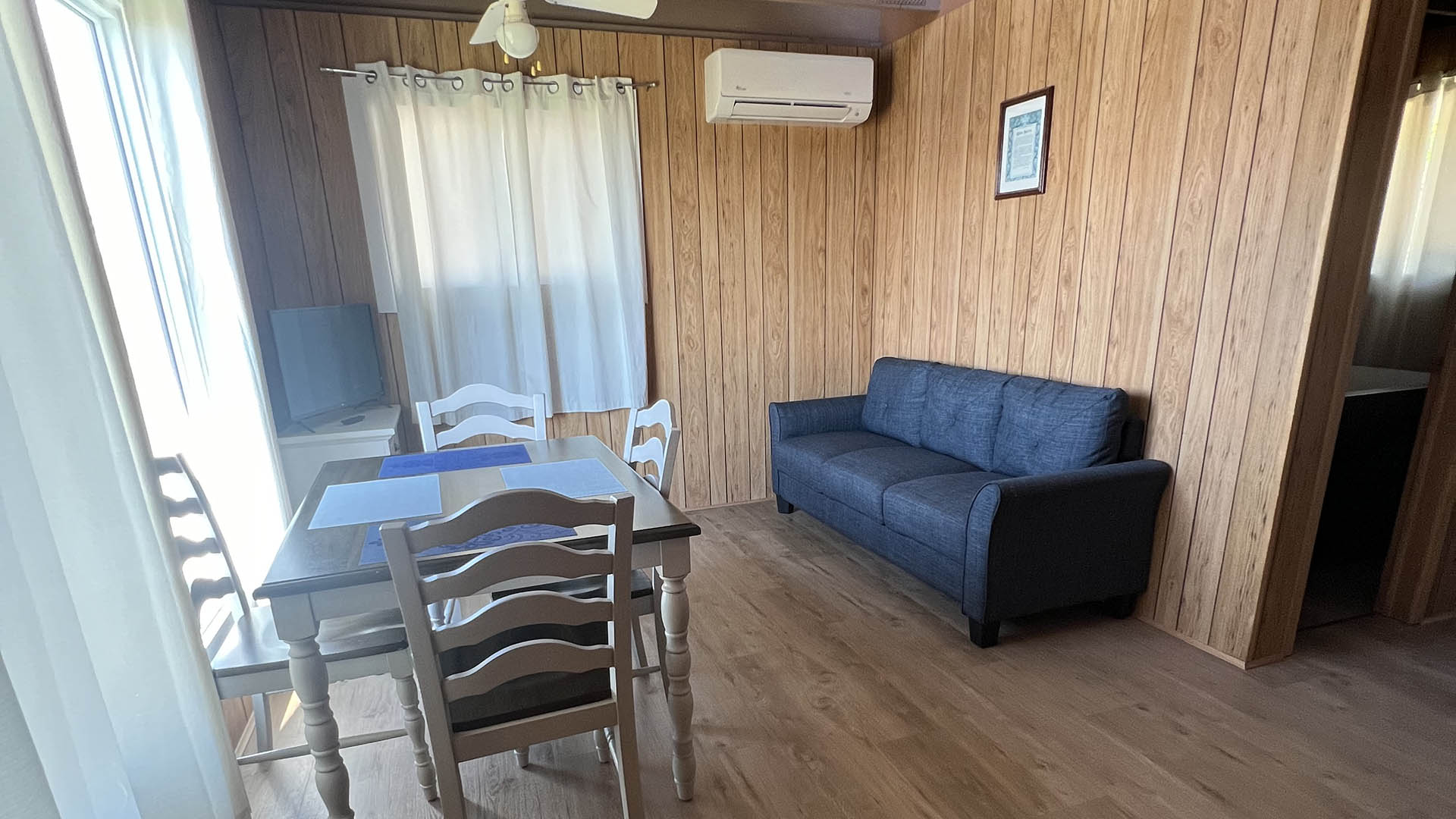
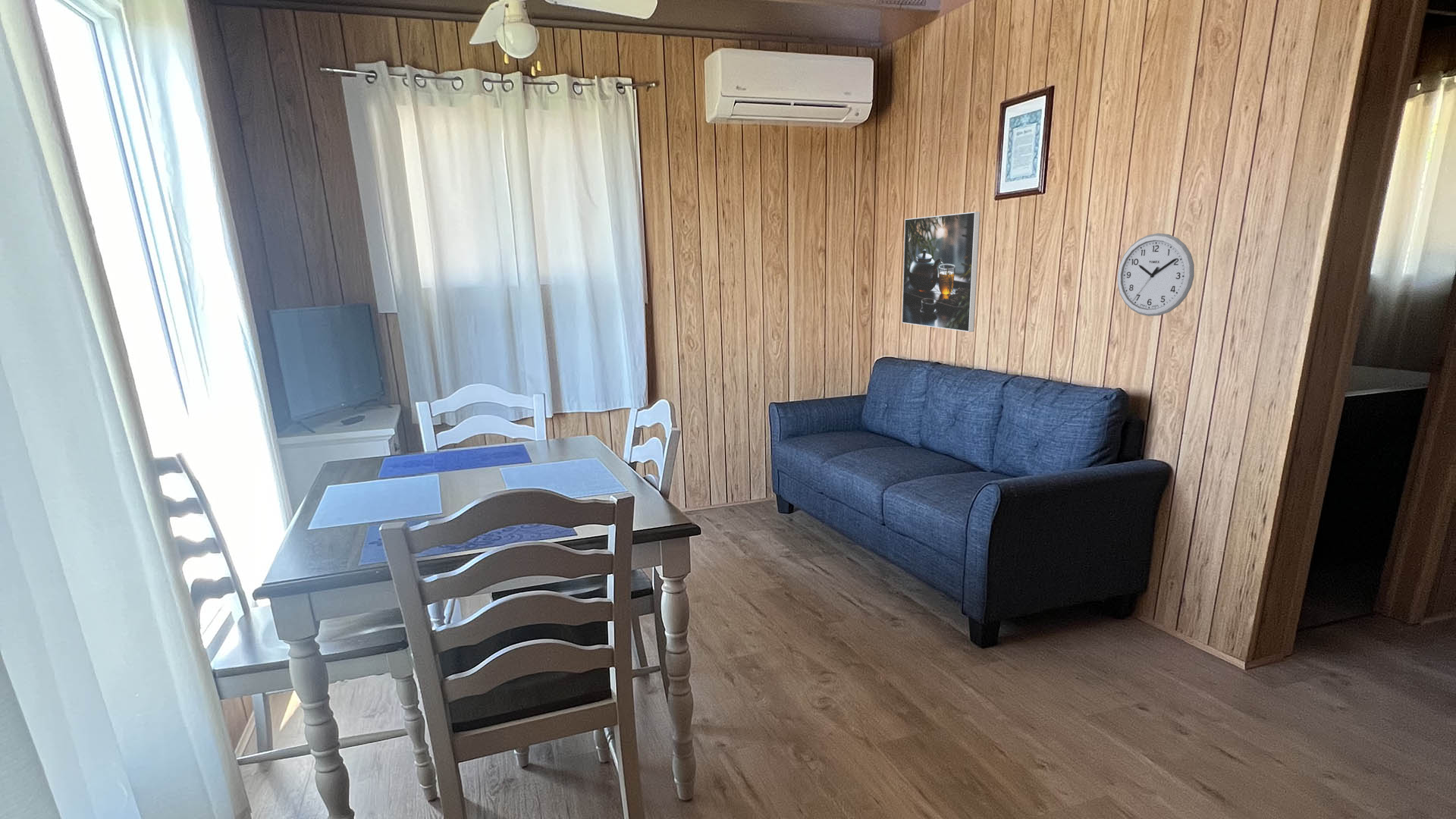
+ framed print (937, 272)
+ wall clock (1152, 275)
